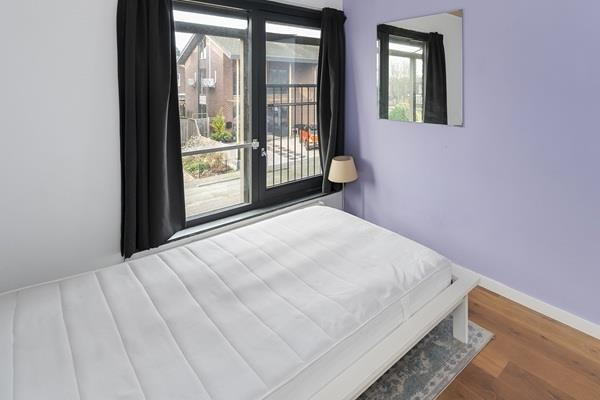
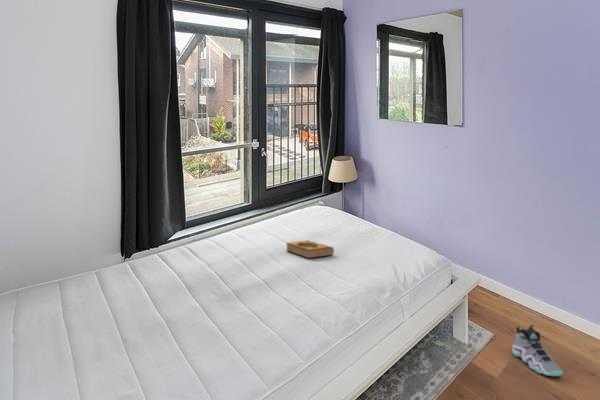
+ hardback book (309, 248)
+ sneaker (535, 345)
